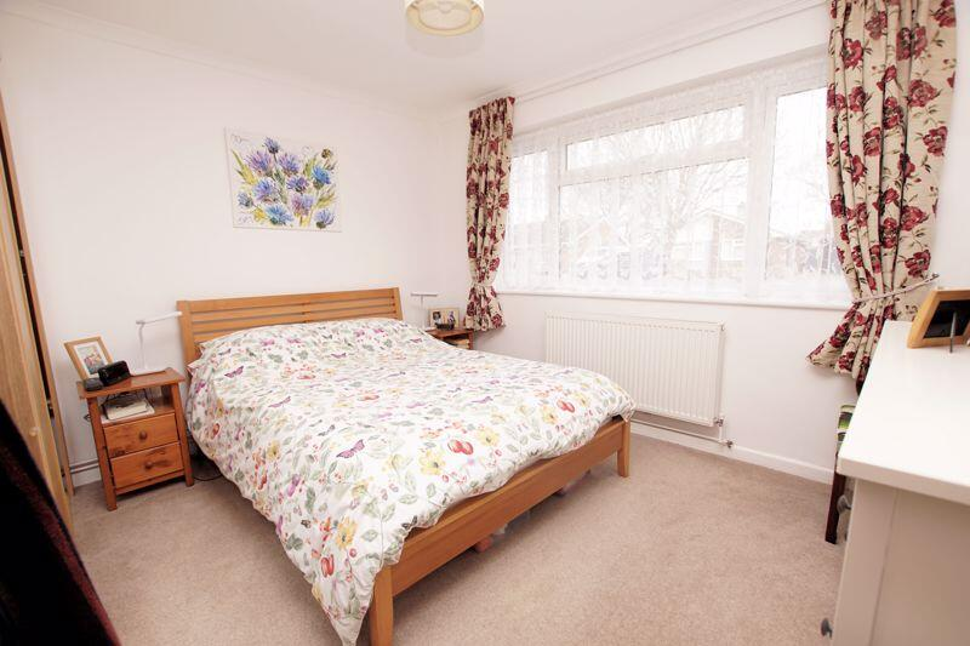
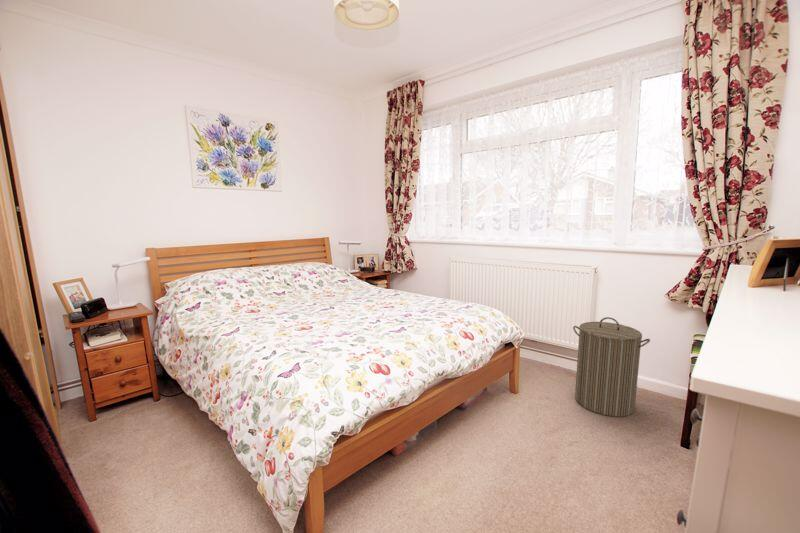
+ laundry hamper (607, 360)
